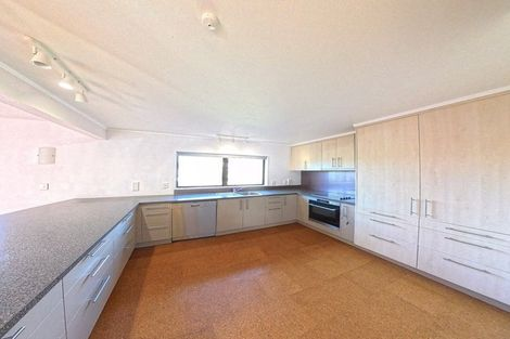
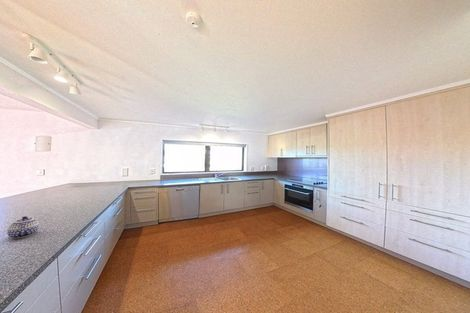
+ teapot (23, 225)
